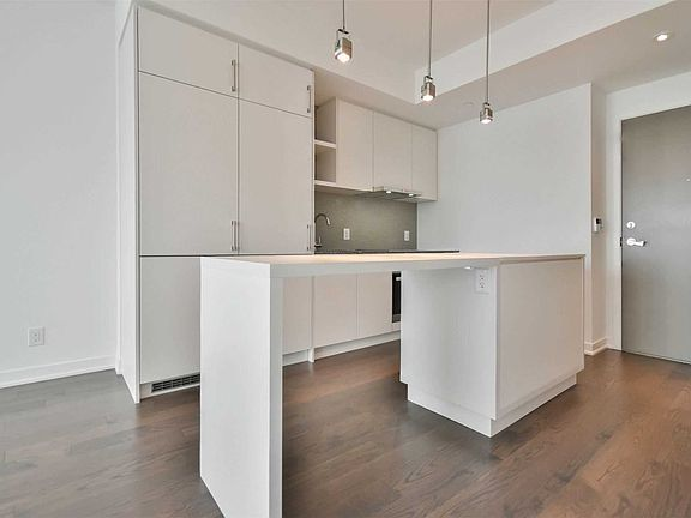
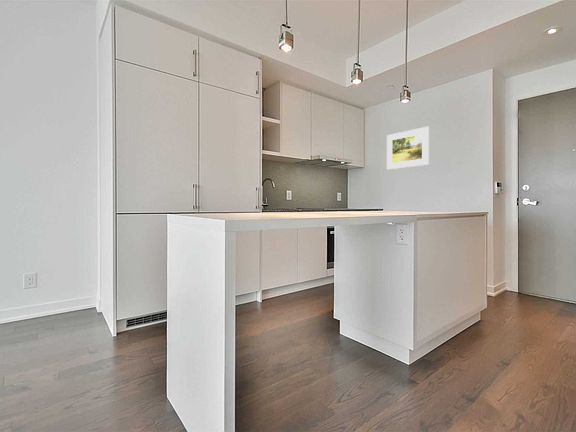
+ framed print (406, 149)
